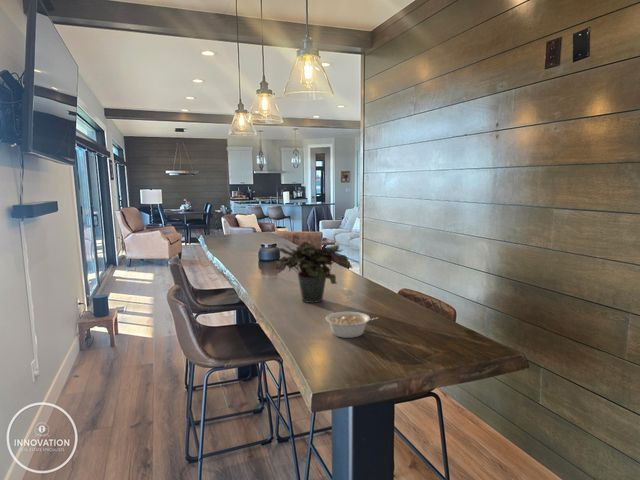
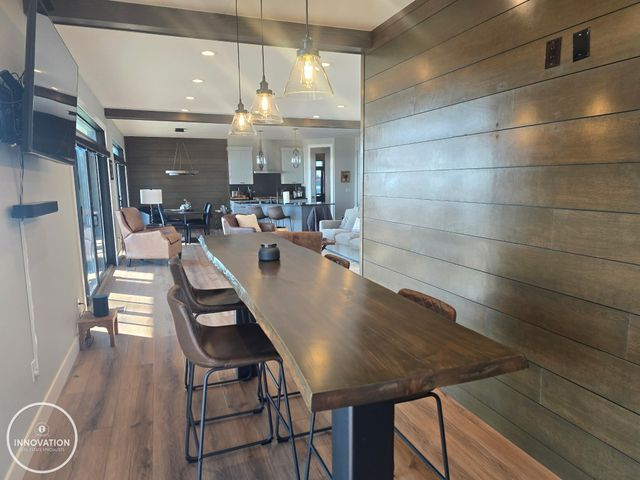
- legume (349, 323)
- potted plant (313, 272)
